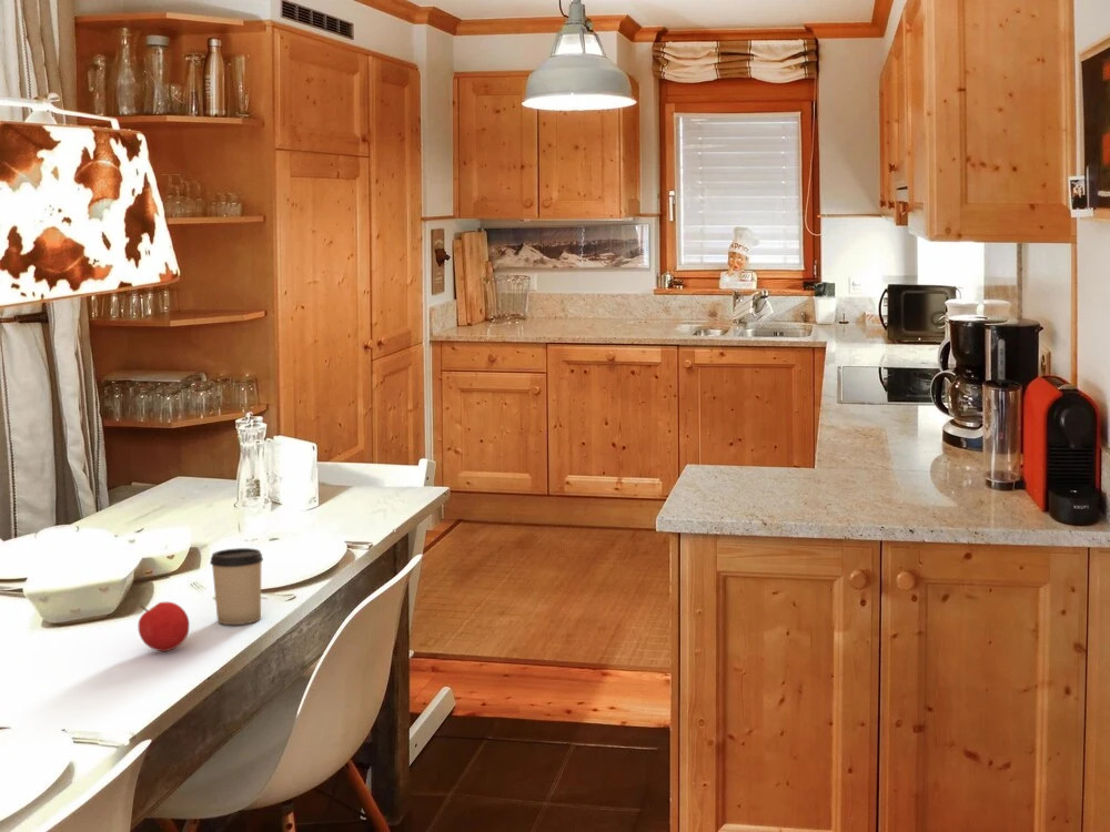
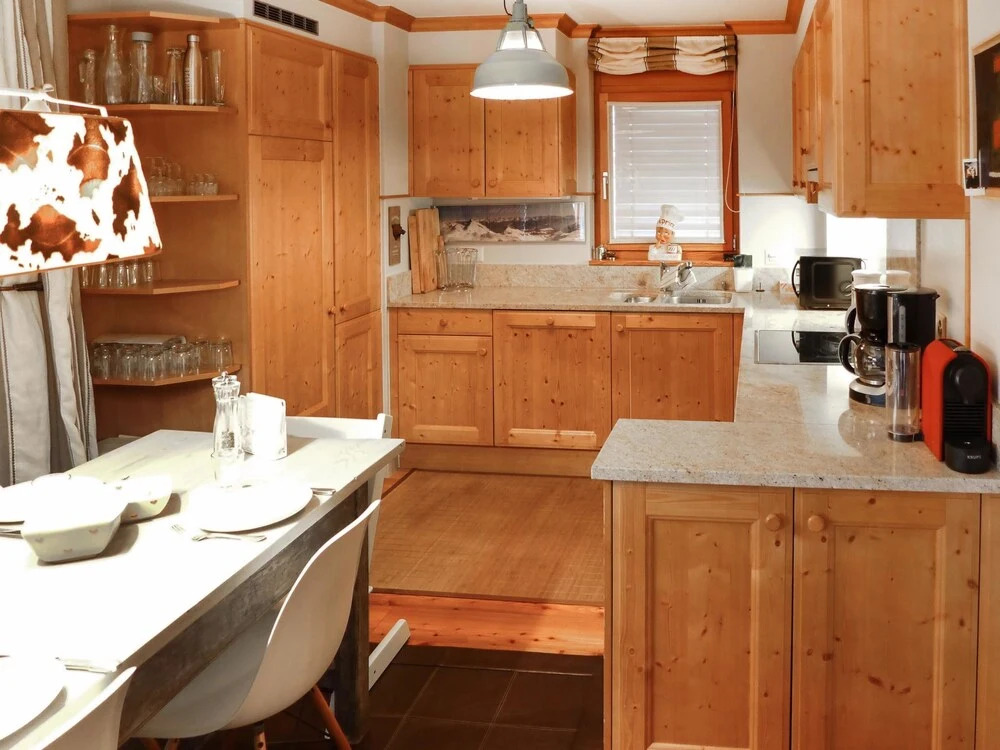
- cup (238, 586)
- fruit (163, 627)
